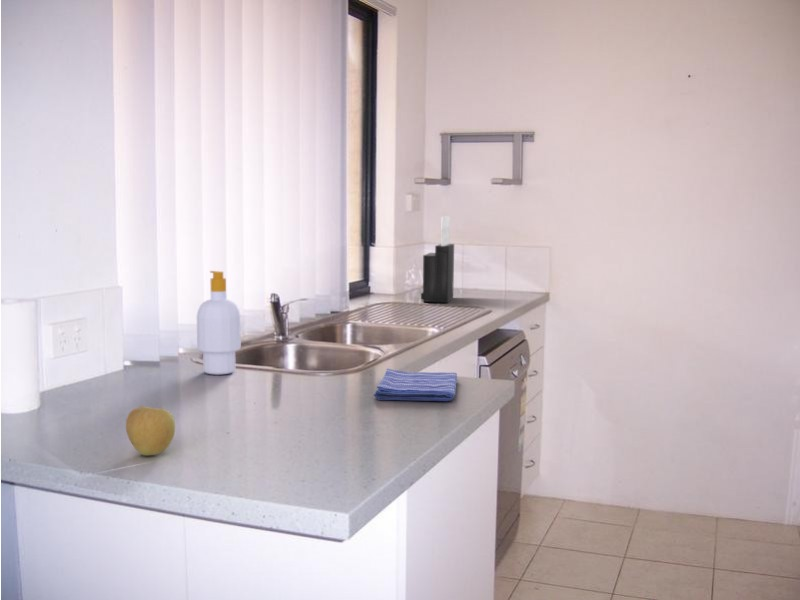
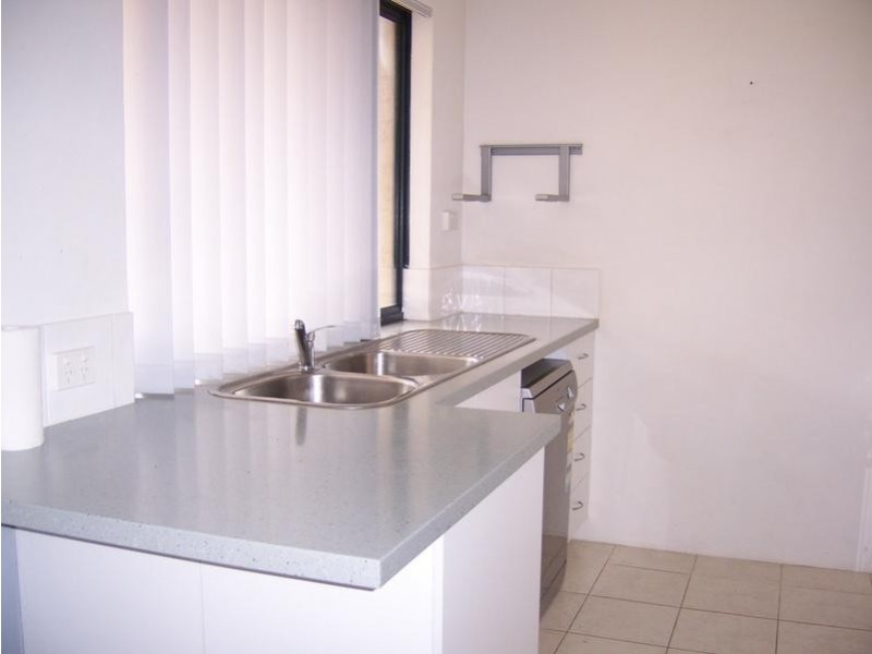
- dish towel (417, 382)
- apple (149, 430)
- knife block (436, 258)
- soap bottle (218, 322)
